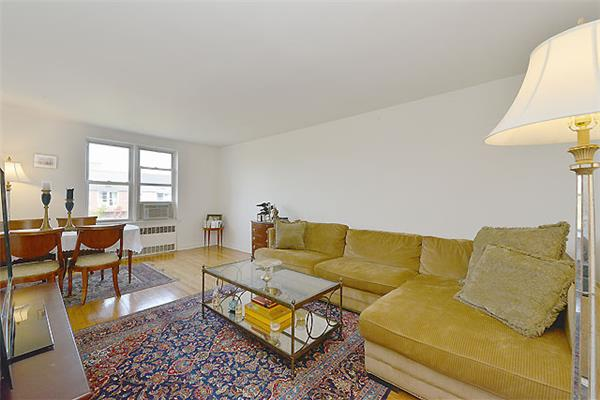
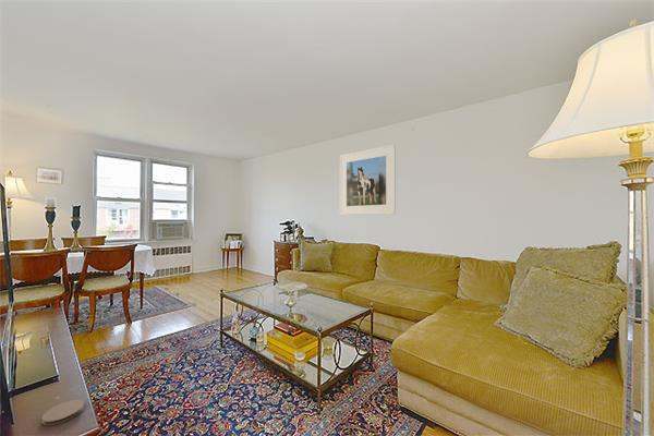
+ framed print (365, 182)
+ coaster (63, 411)
